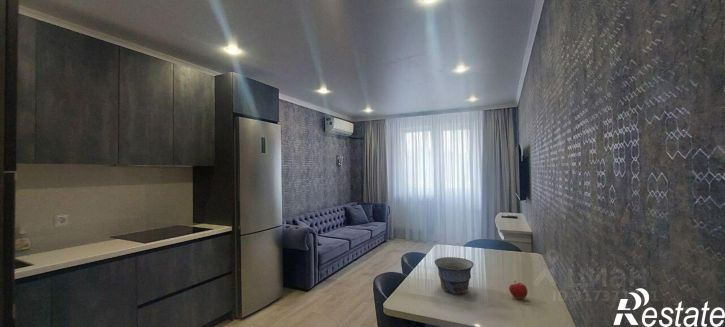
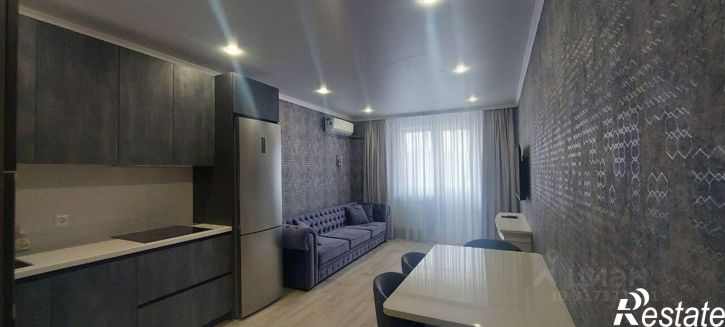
- bowl (454, 275)
- fruit (518, 290)
